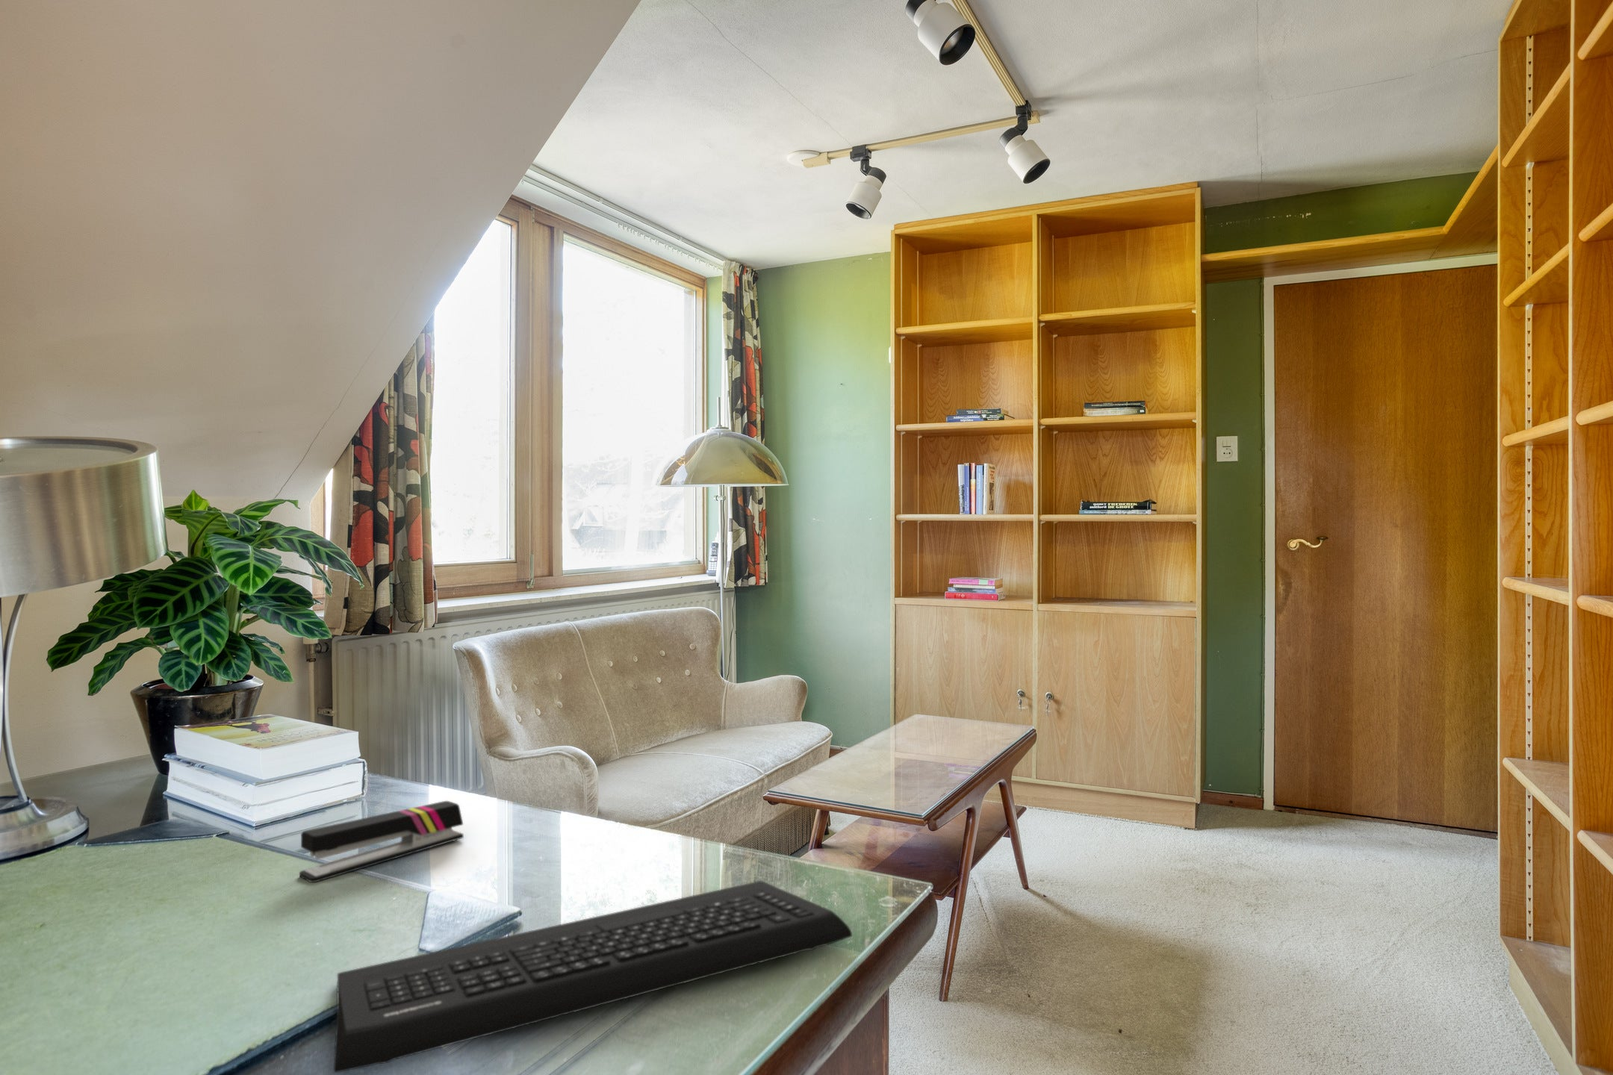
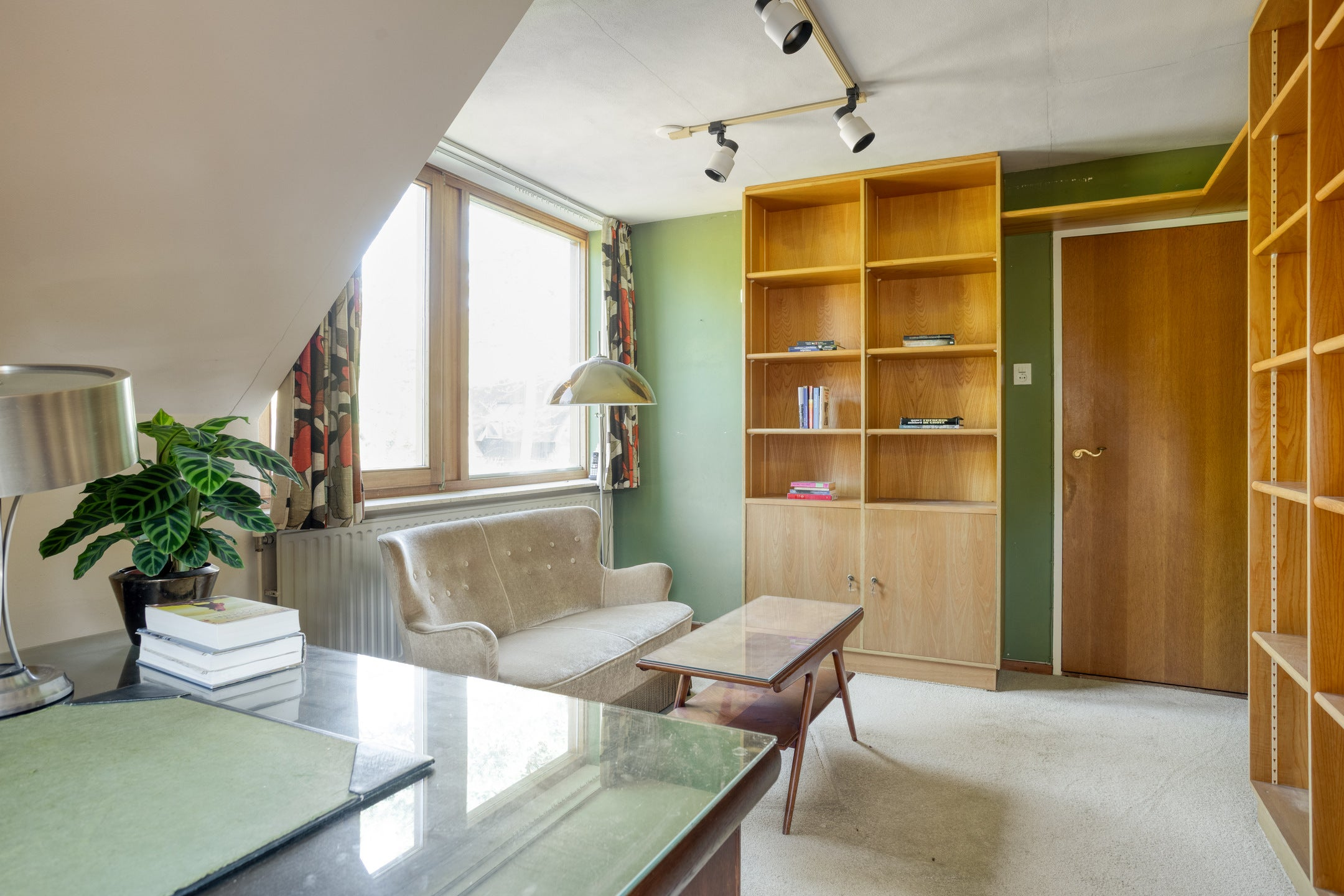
- stapler (385, 835)
- keyboard (598, 949)
